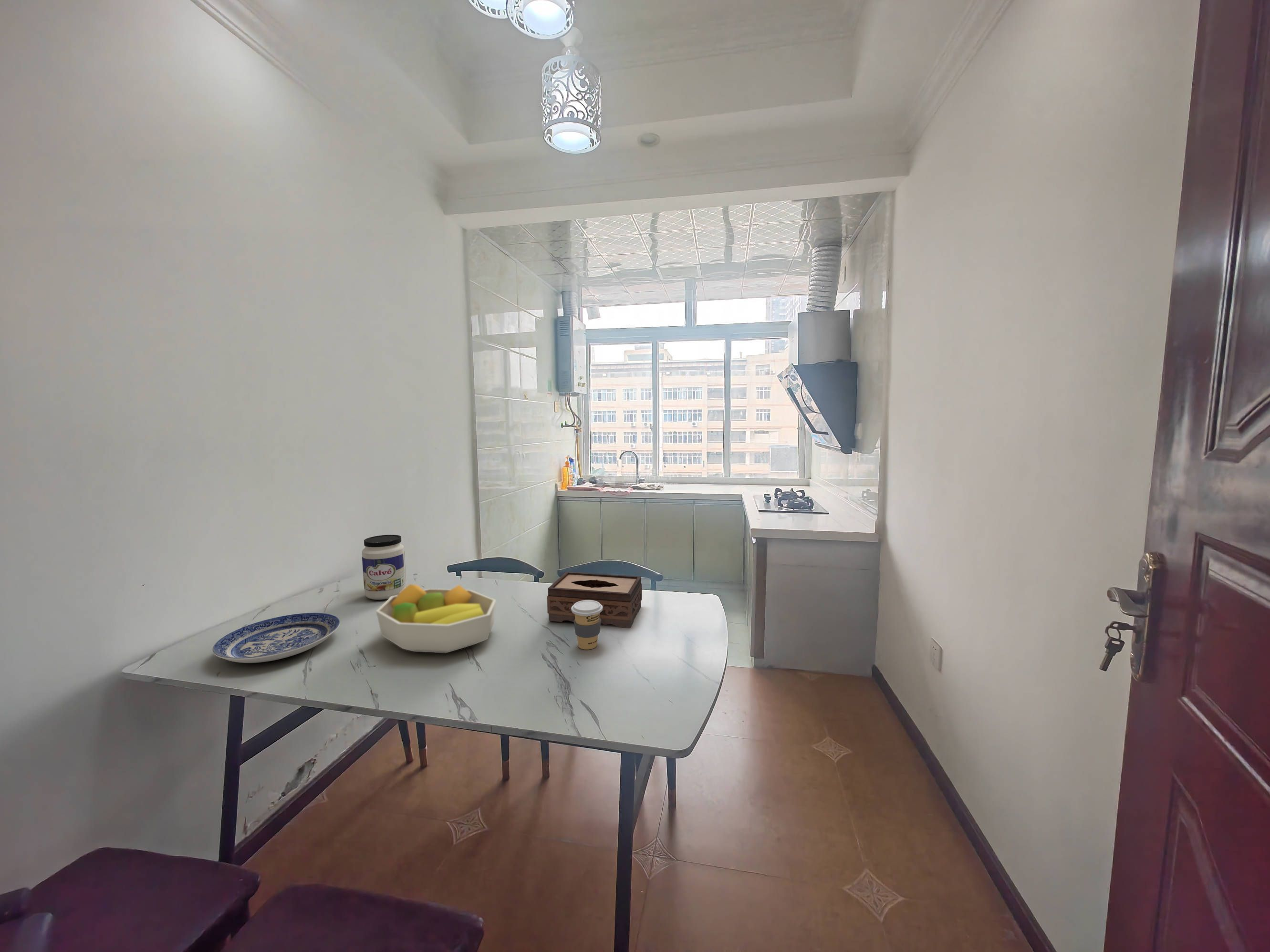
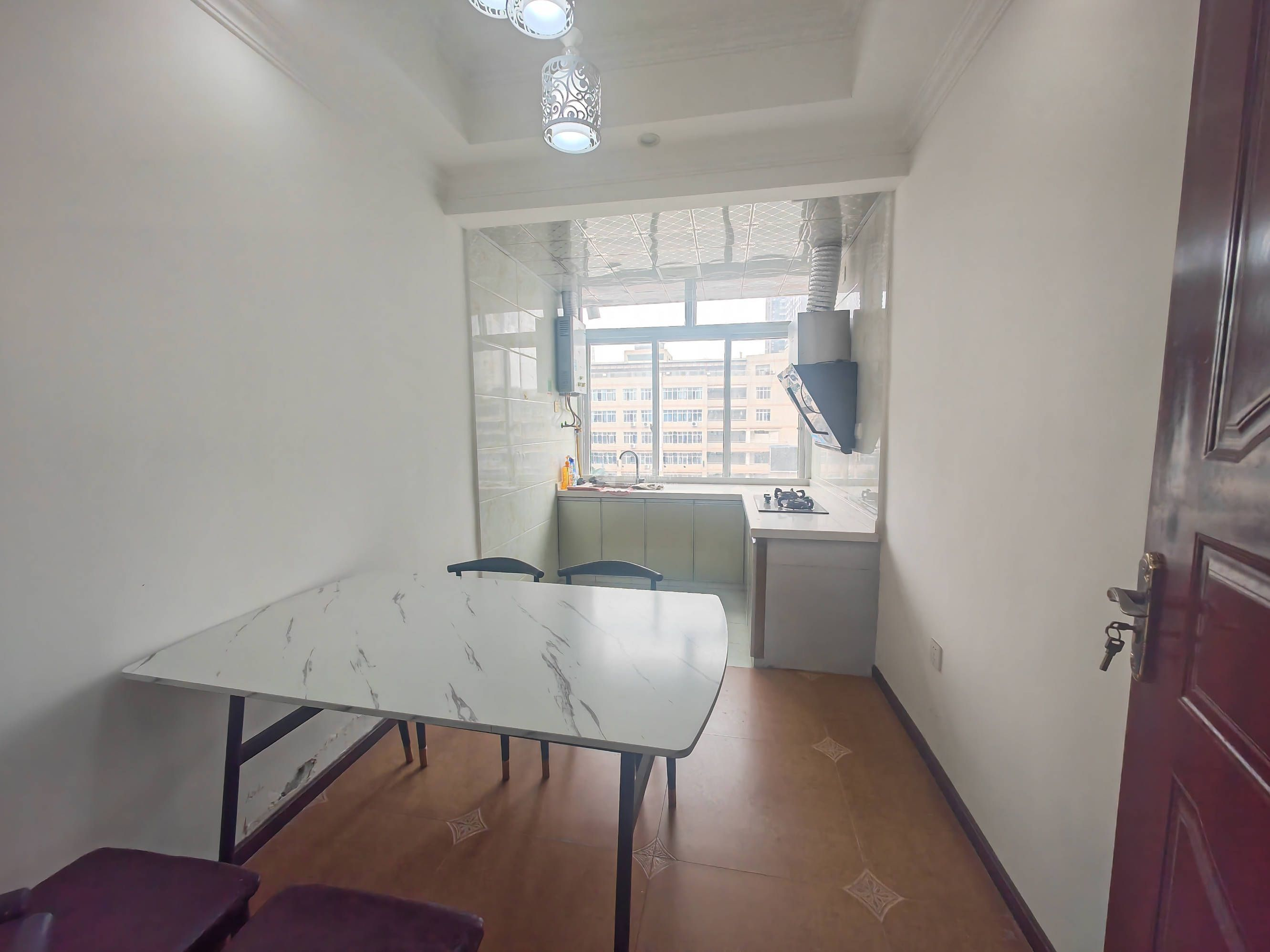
- jar (384, 567)
- fruit bowl (438, 614)
- coffee cup (587, 625)
- tissue box (596, 598)
- plate (281, 640)
